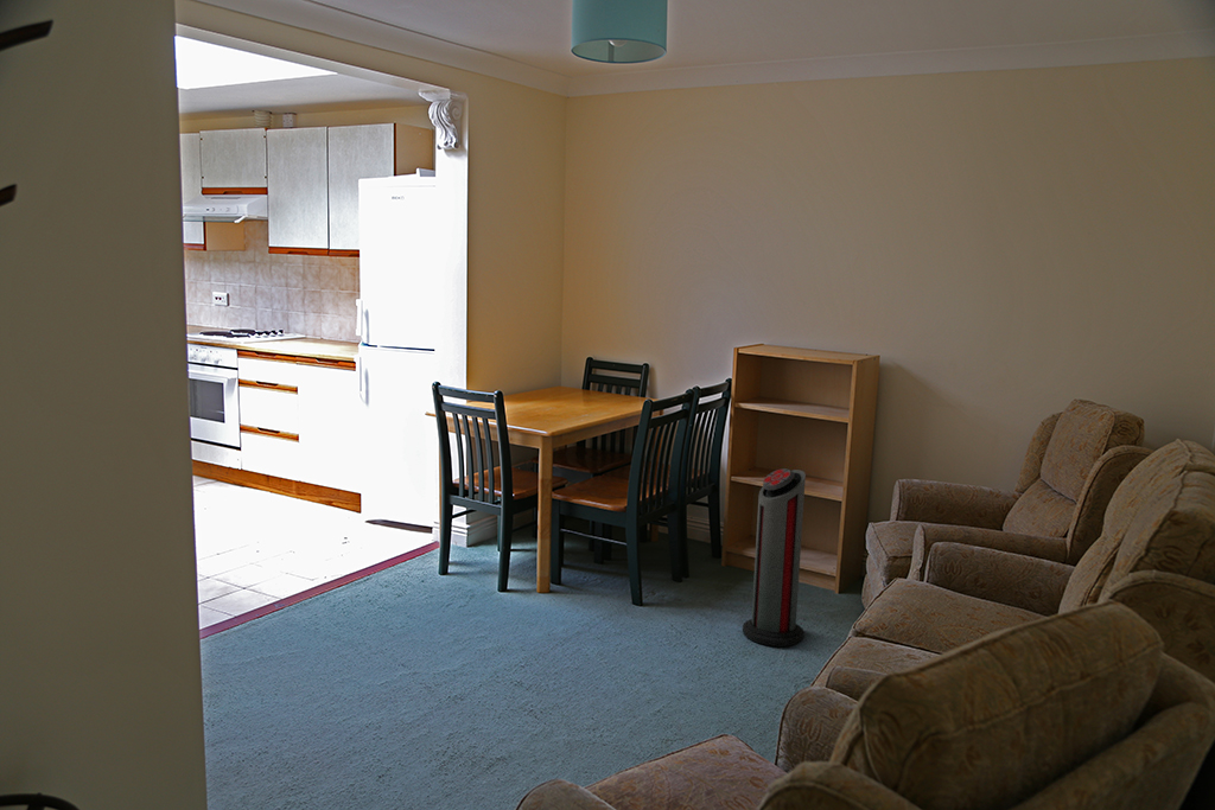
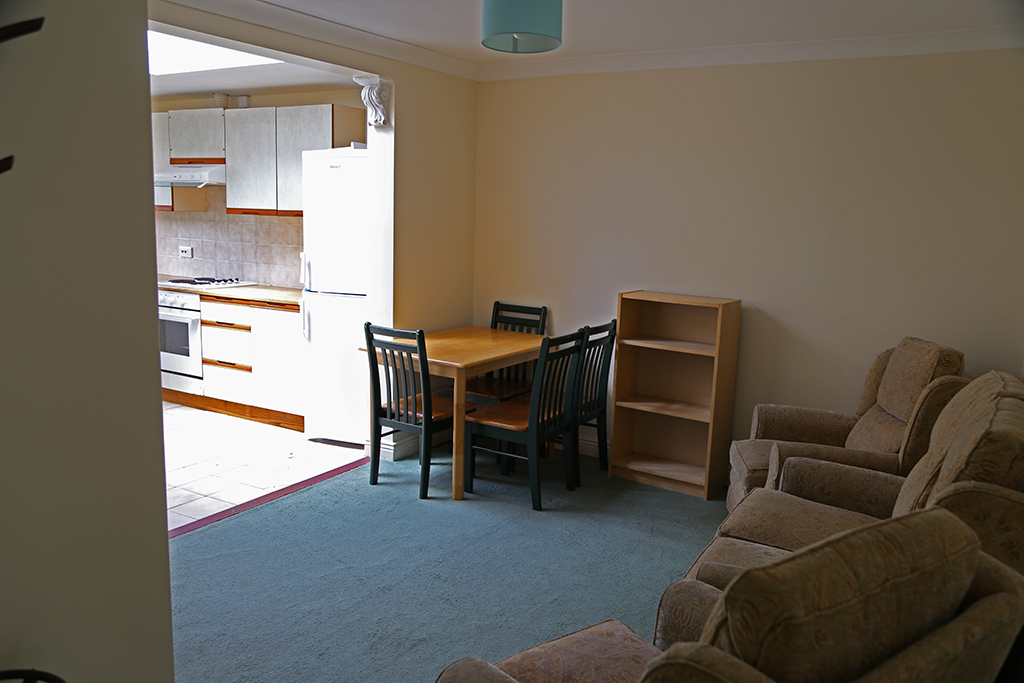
- air purifier (777, 553)
